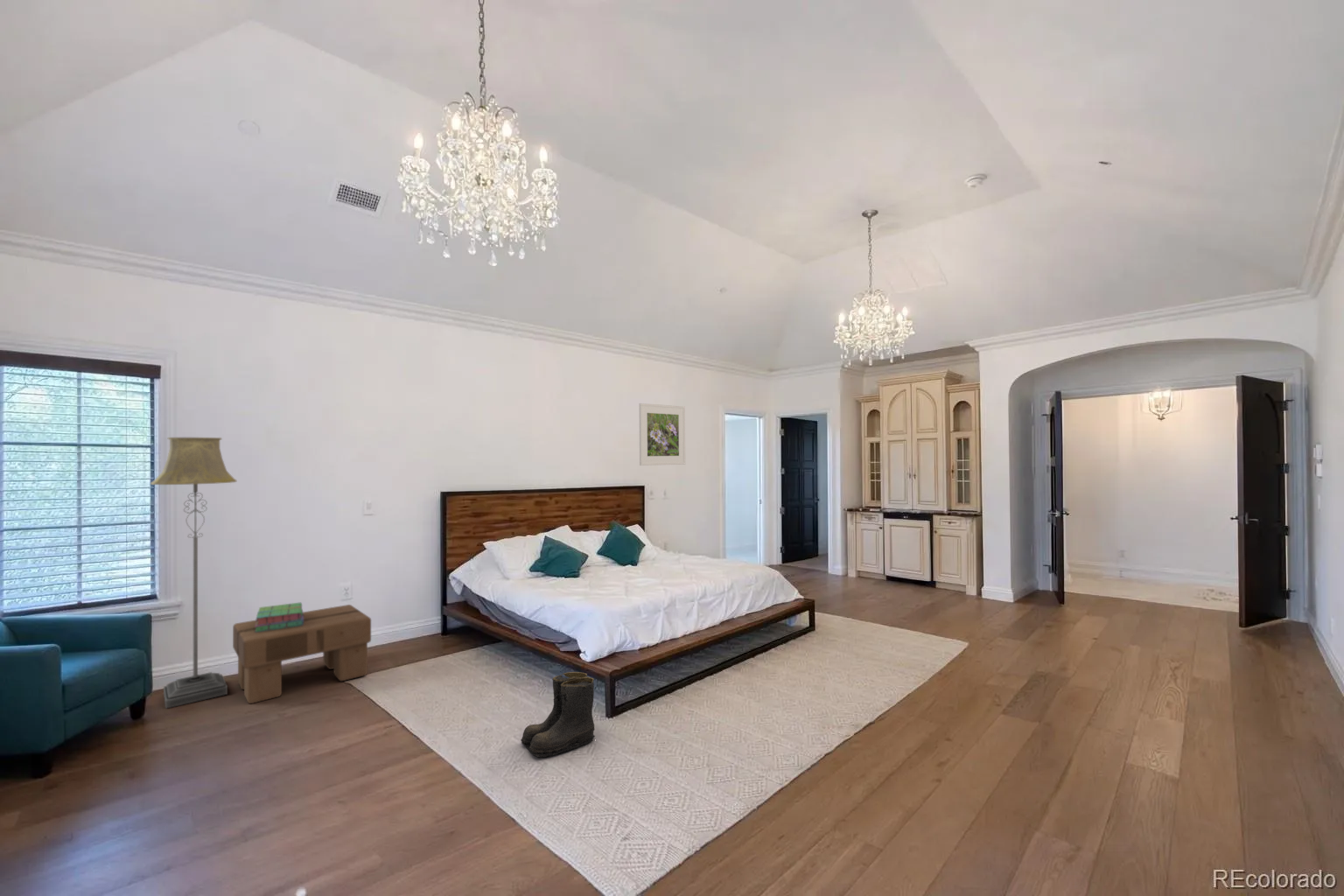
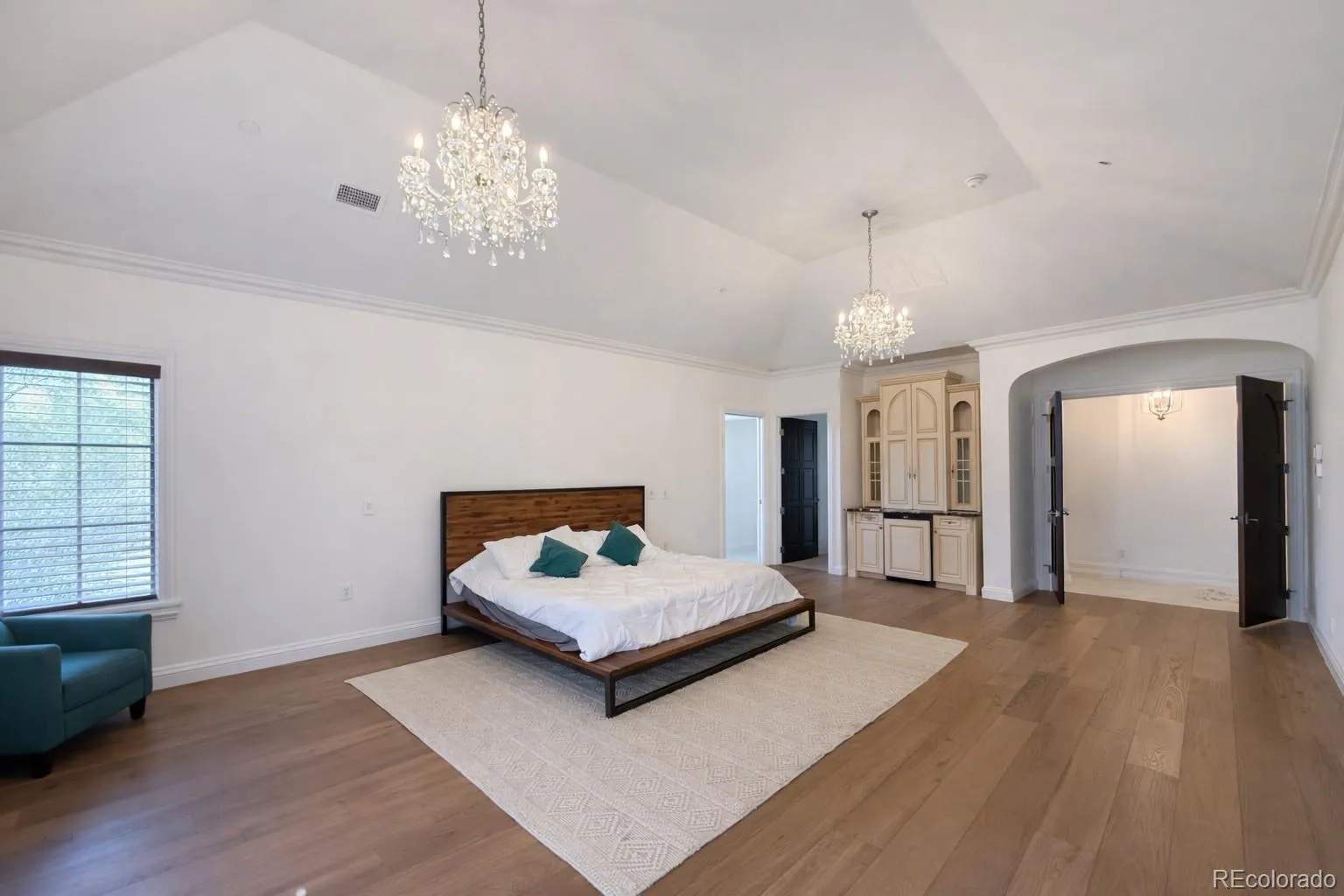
- floor lamp (195, 565)
- boots (558, 710)
- footstool (303, 649)
- stack of books (280, 615)
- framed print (662, 435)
